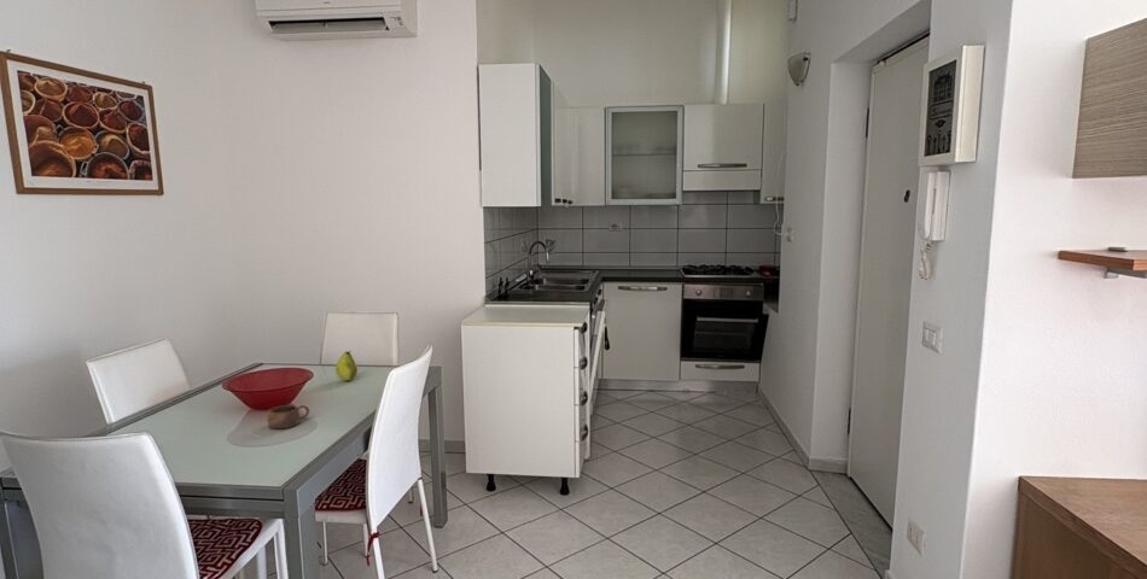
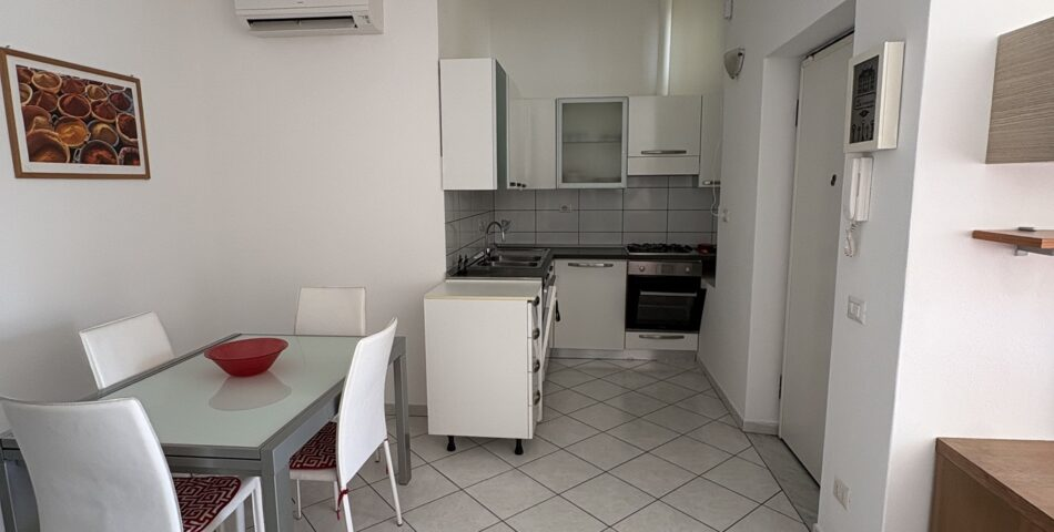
- fruit (345, 365)
- cup (289, 415)
